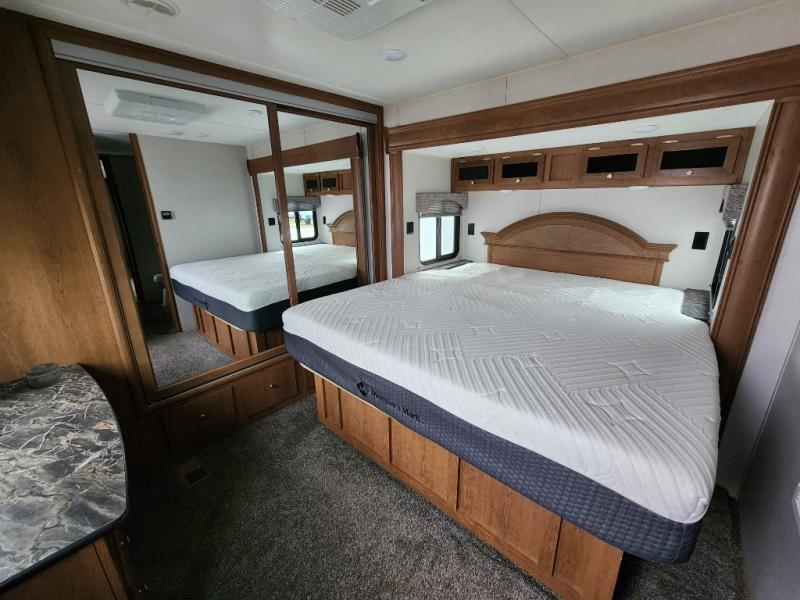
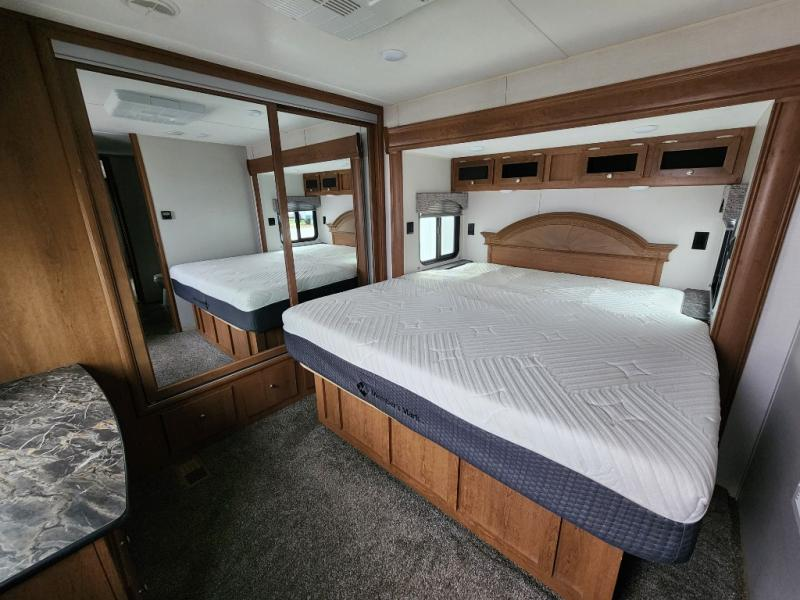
- jar (44, 374)
